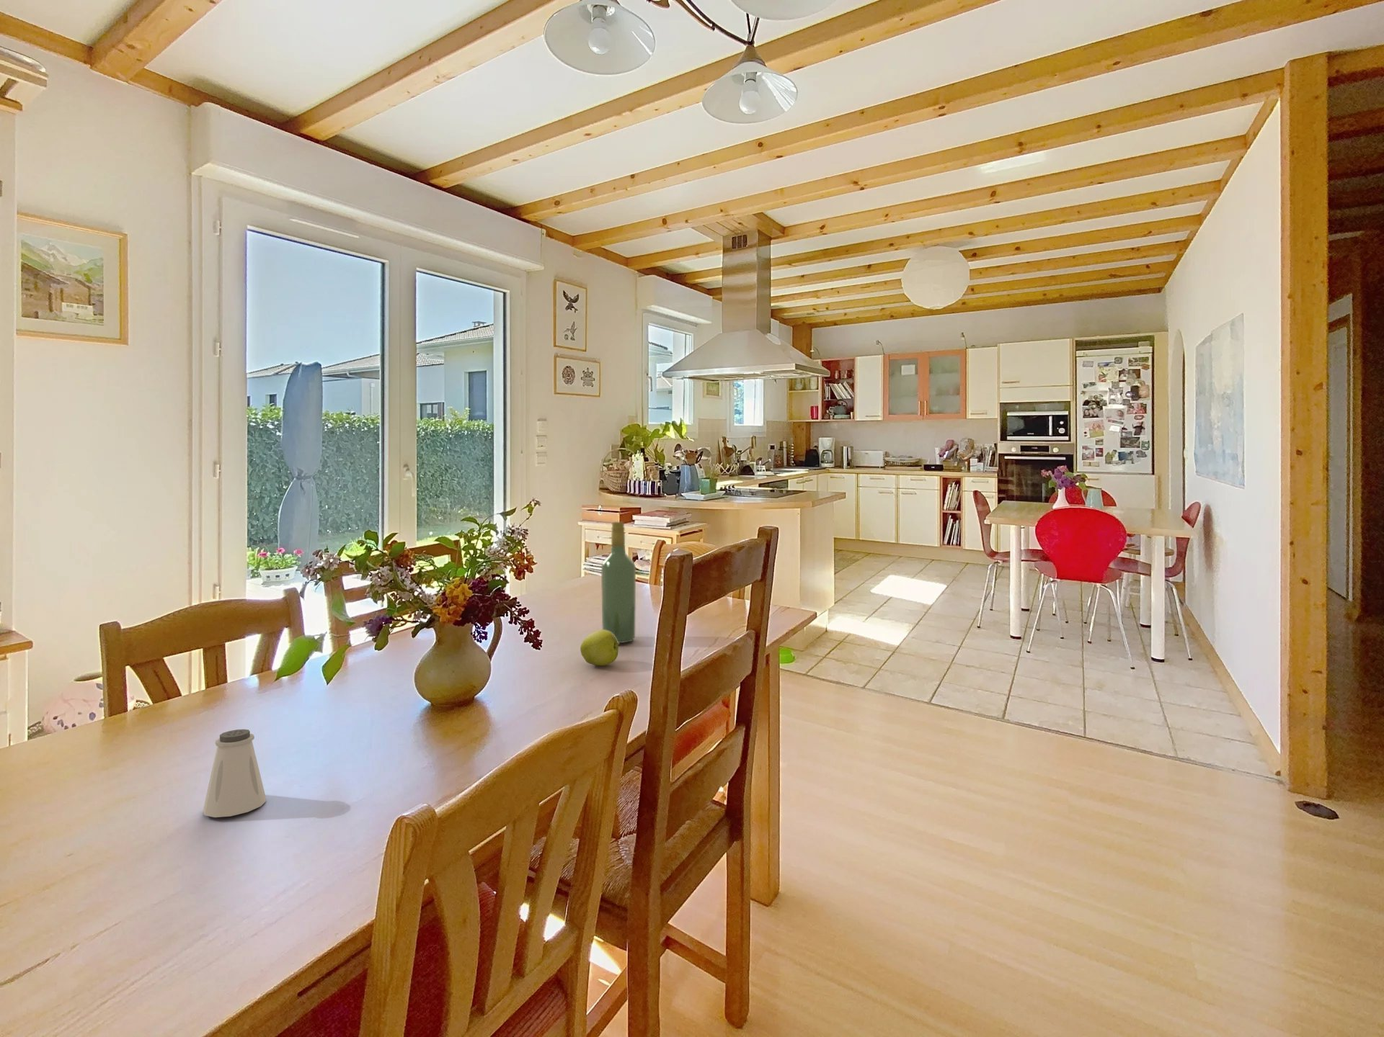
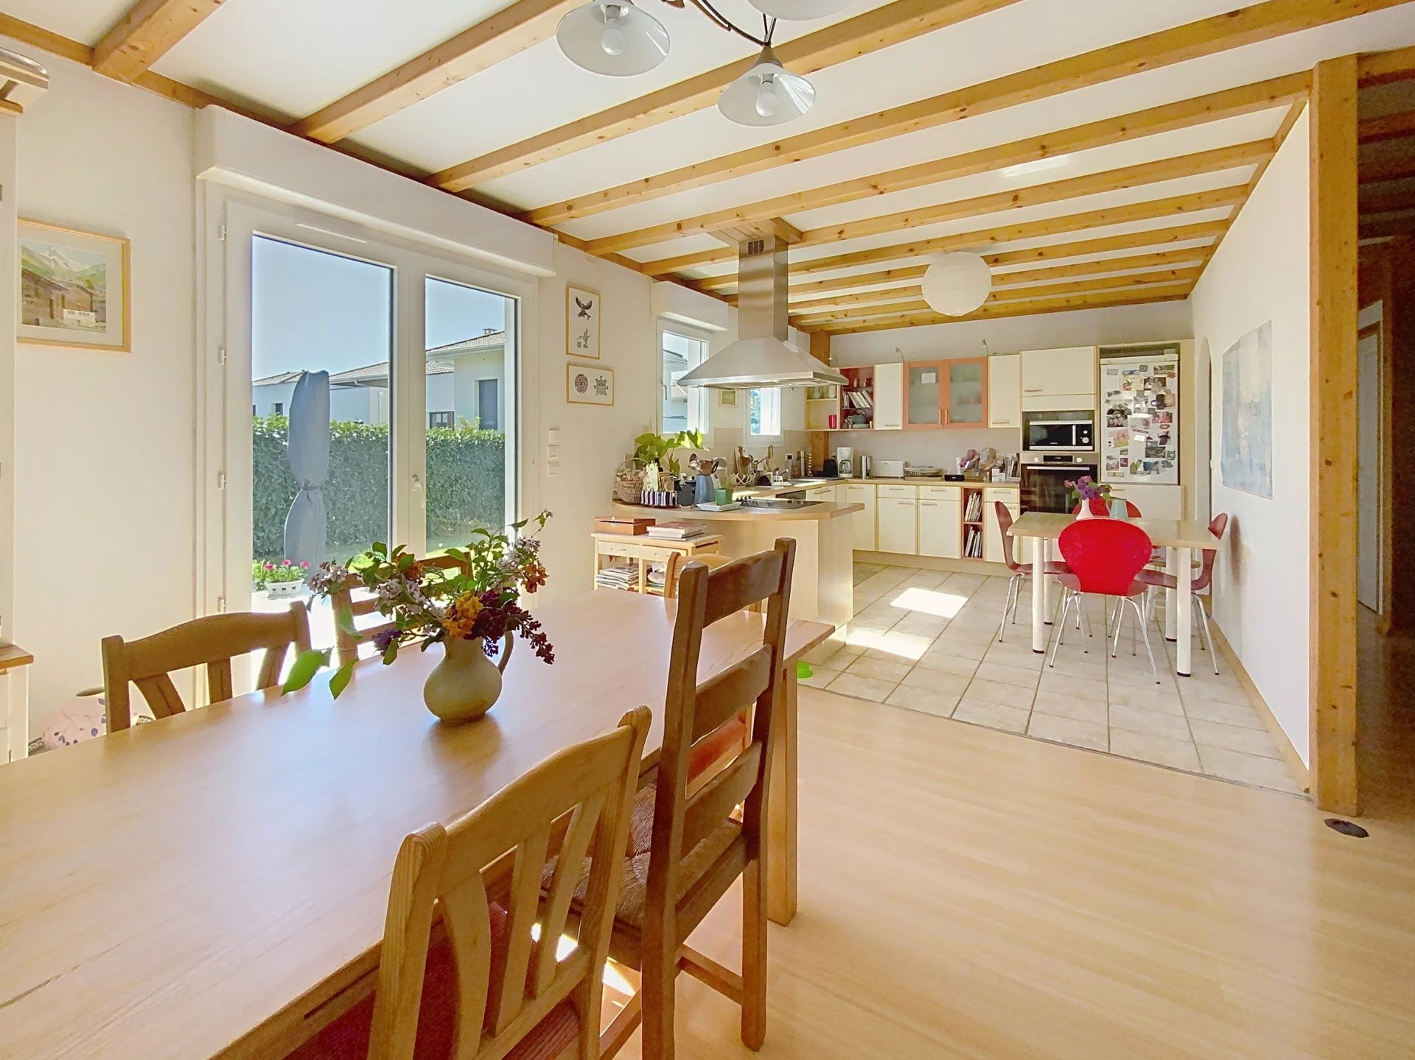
- saltshaker (235, 769)
- apple (600, 647)
- wine bottle (619, 582)
